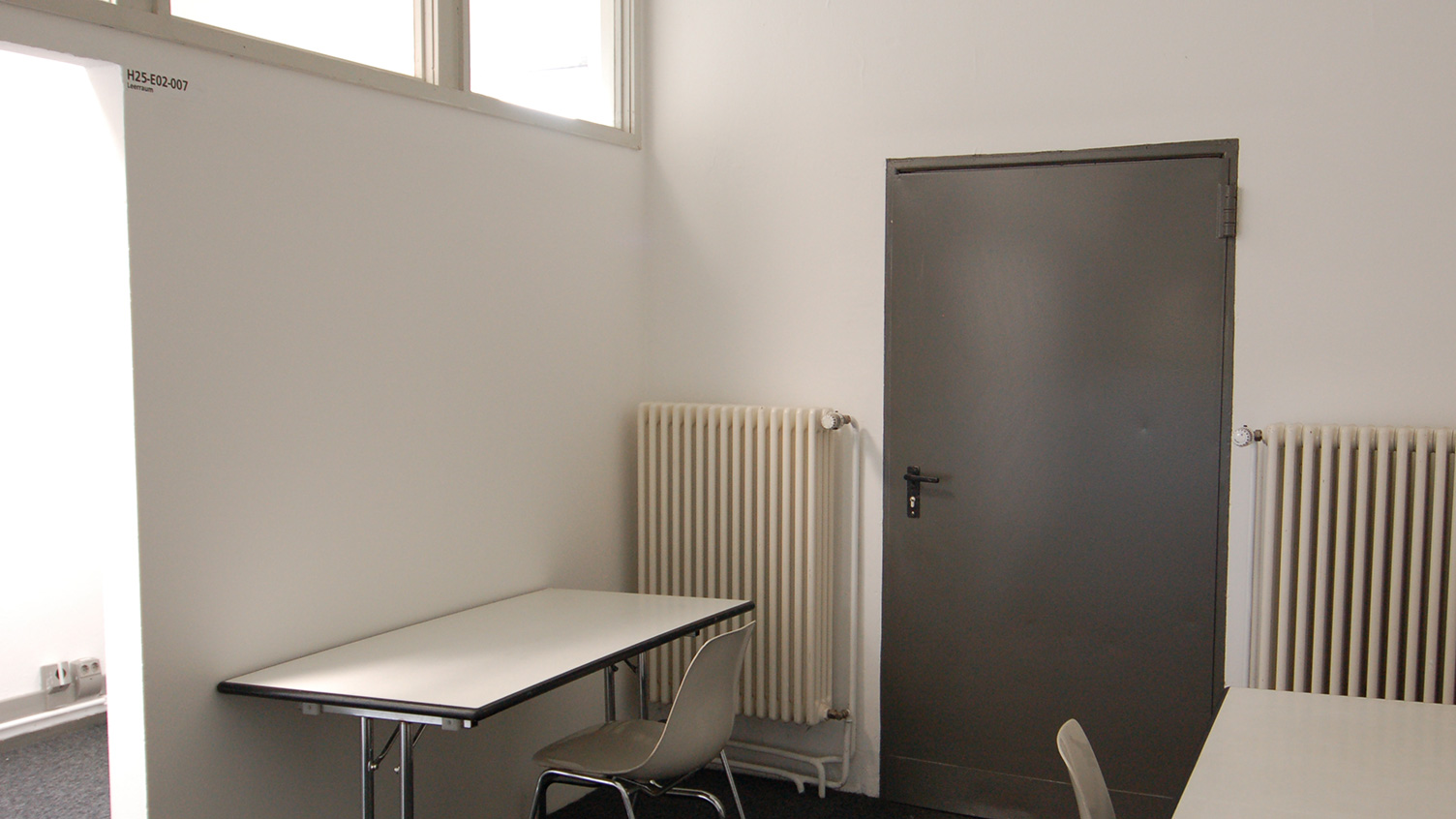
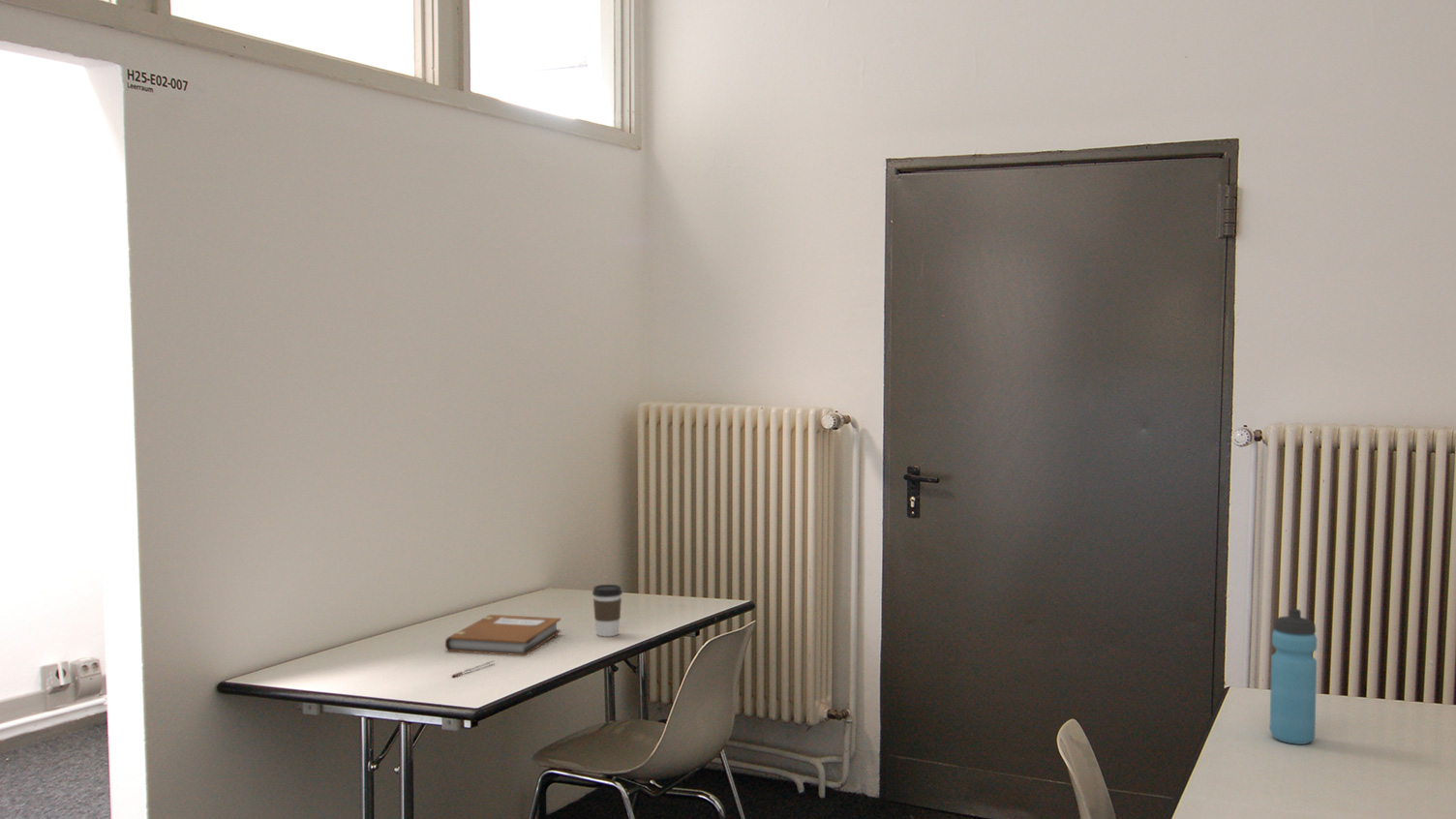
+ notebook (505, 633)
+ pen (473, 668)
+ coffee cup (607, 610)
+ water bottle (1293, 674)
